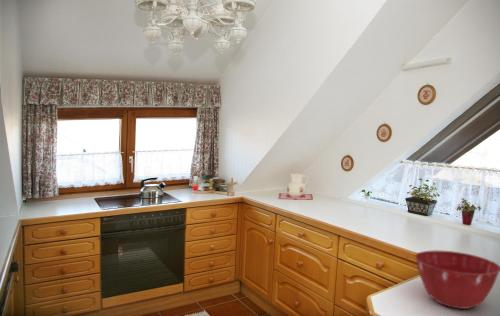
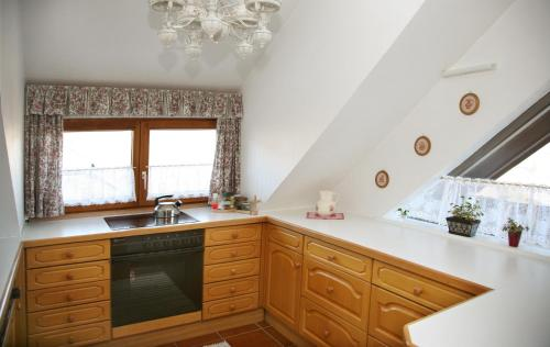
- mixing bowl (454, 281)
